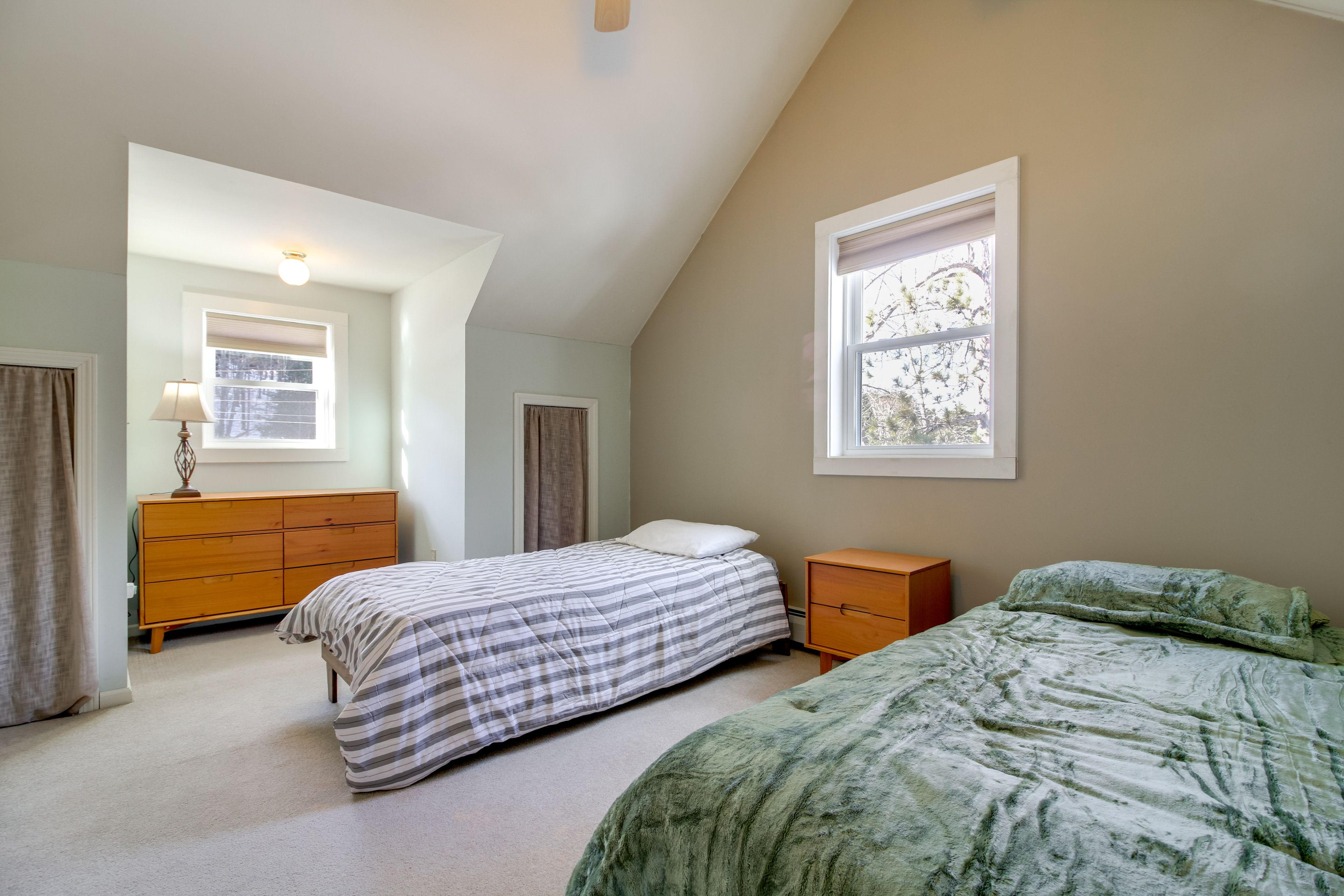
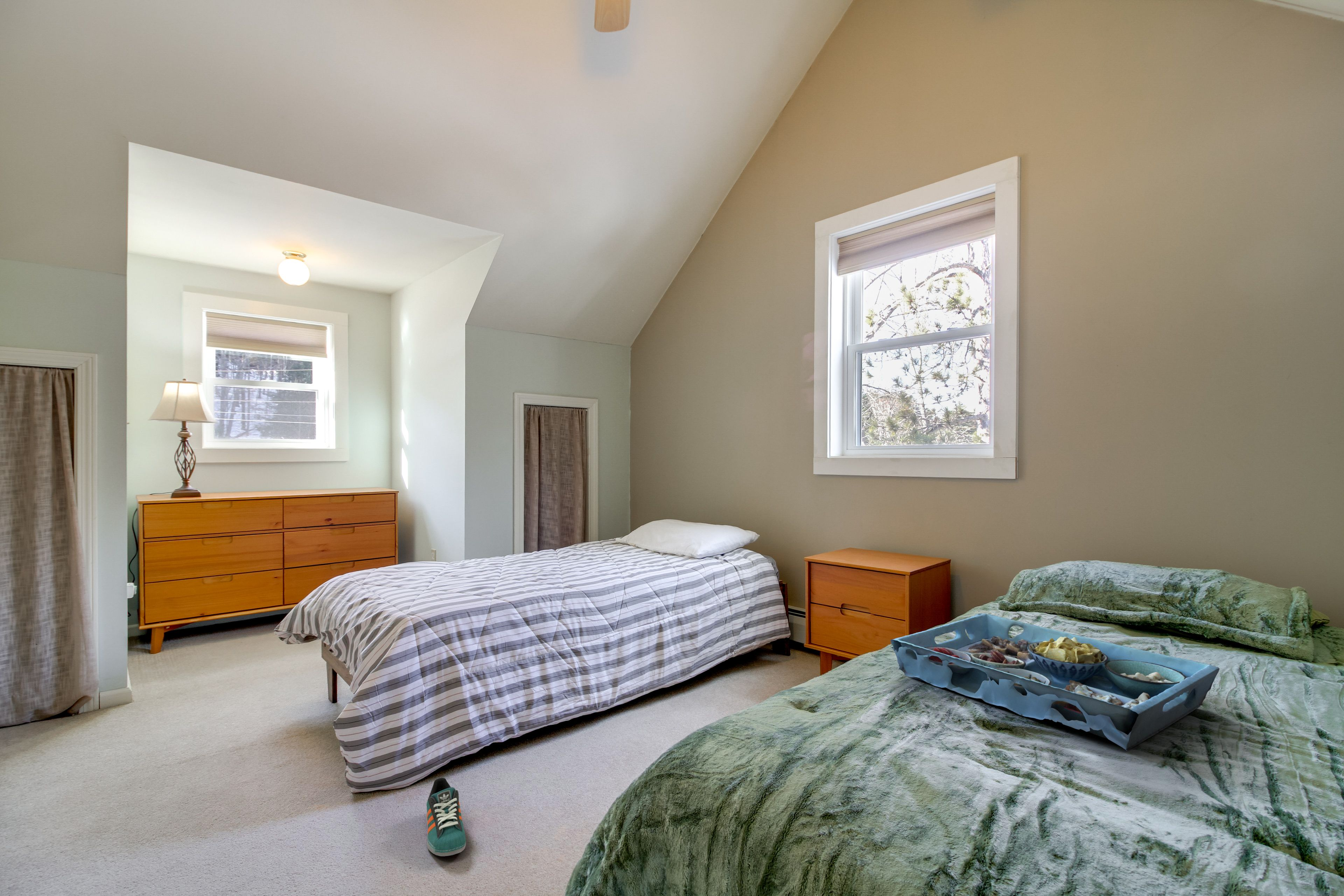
+ serving tray (1044, 666)
+ sneaker (443, 814)
